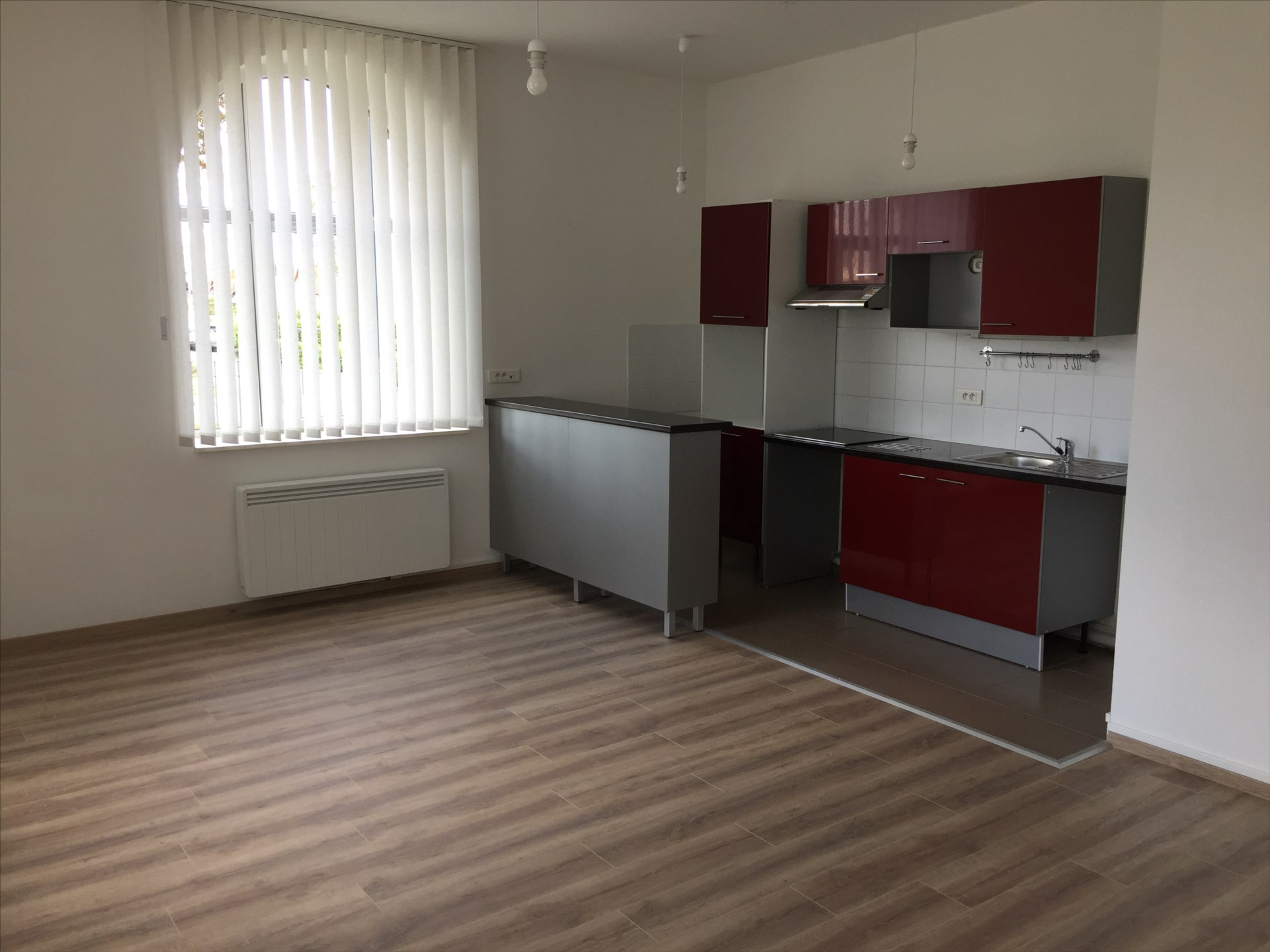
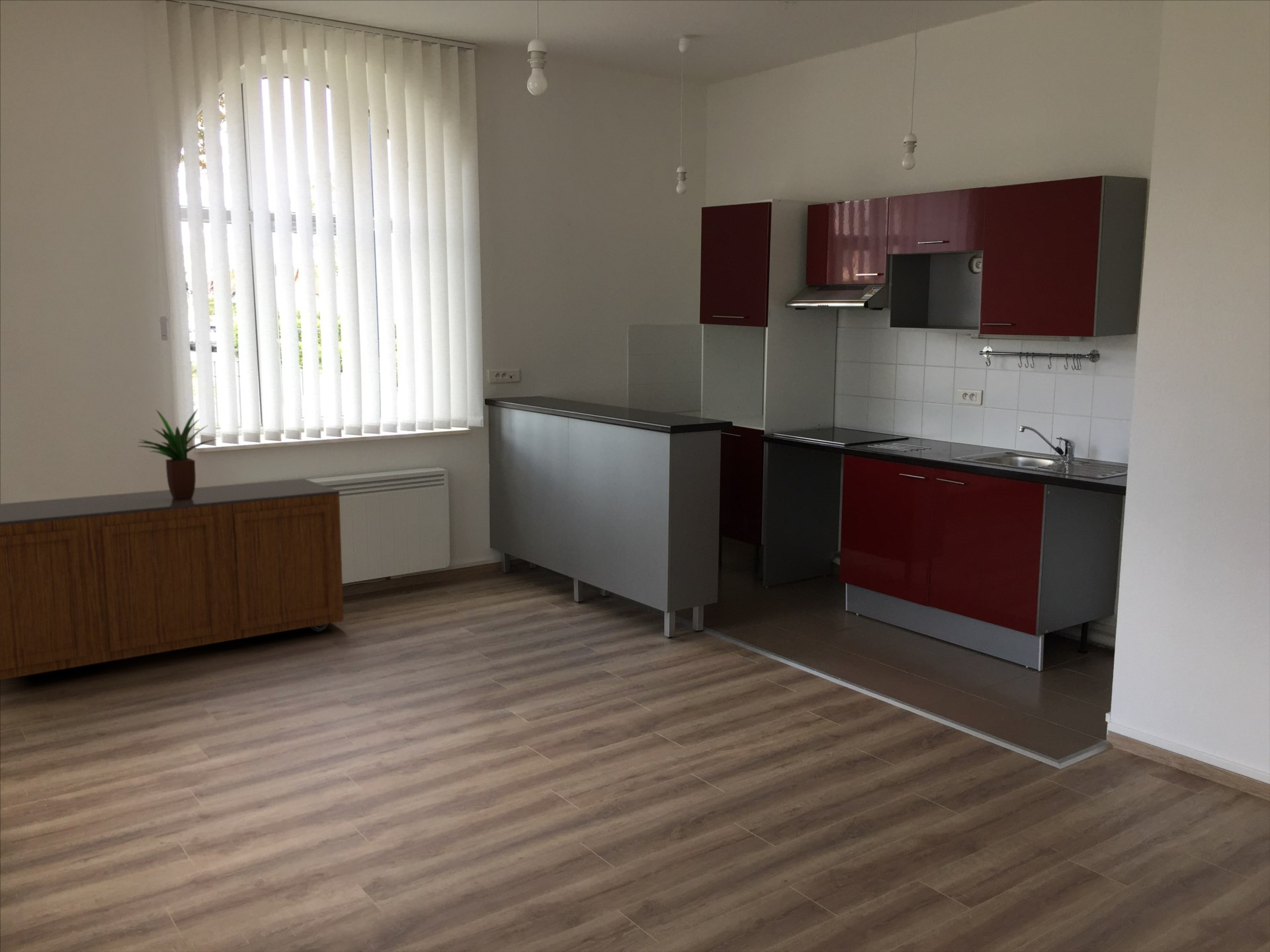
+ potted plant (173, 454)
+ sideboard (150, 575)
